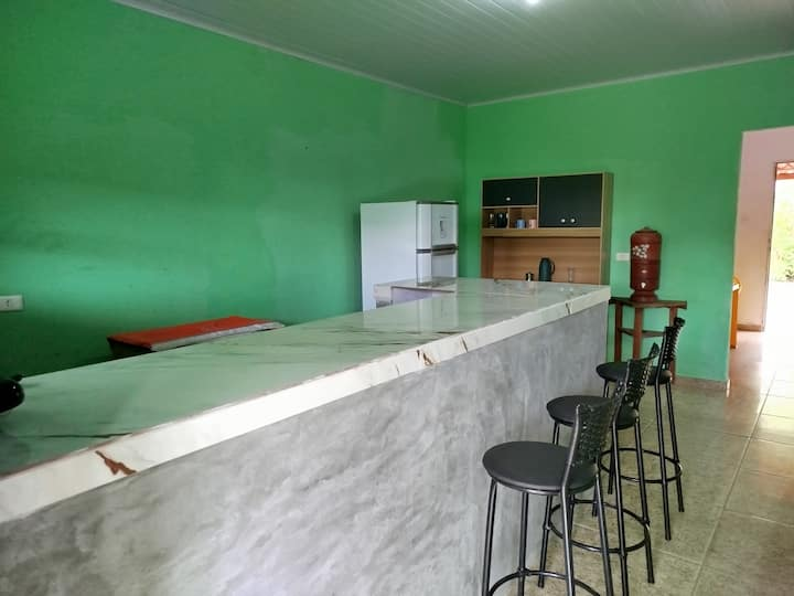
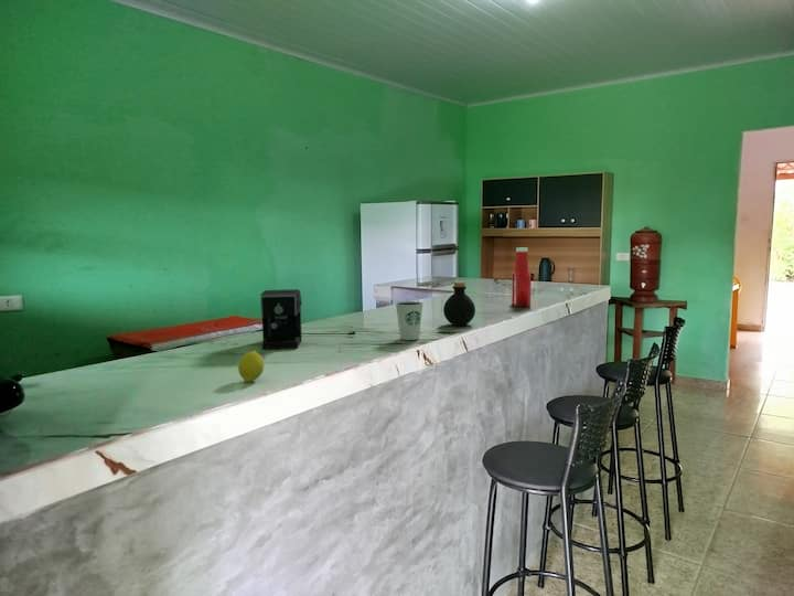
+ fruit (250, 365)
+ bottle (459, 302)
+ dixie cup (409, 320)
+ soap bottle (521, 276)
+ coffee maker (300, 316)
